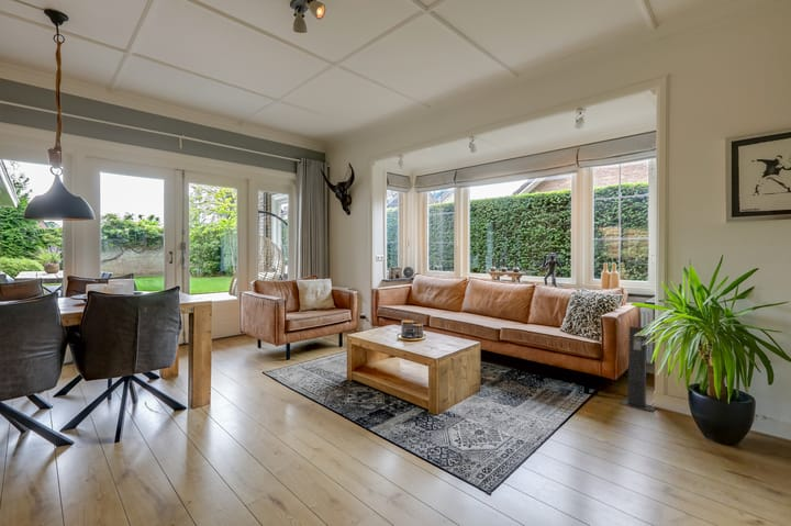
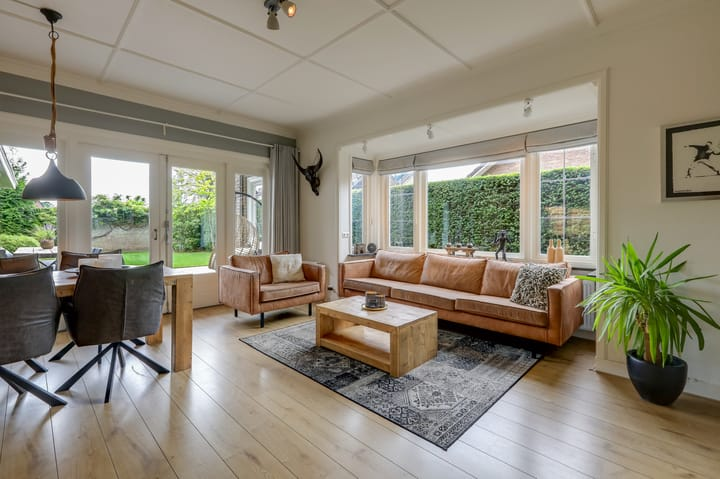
- speaker (637, 366)
